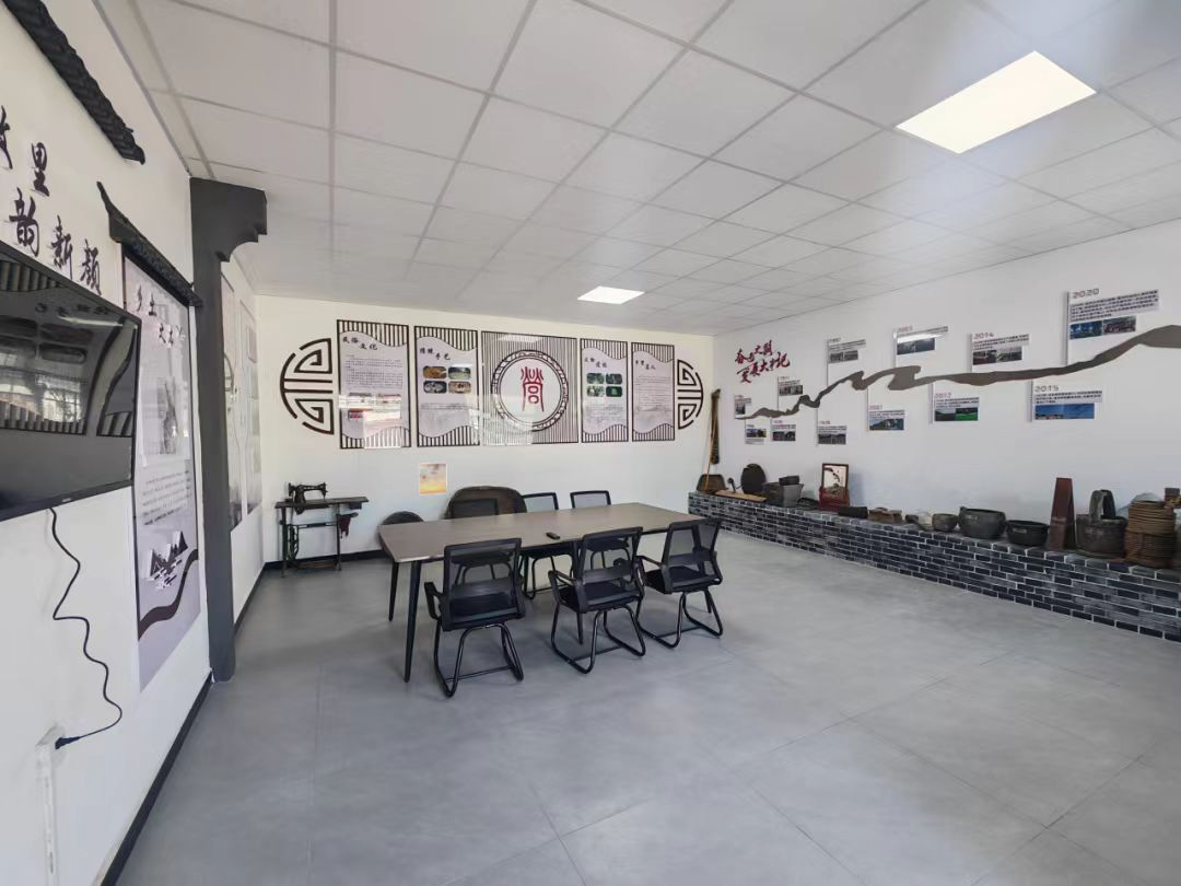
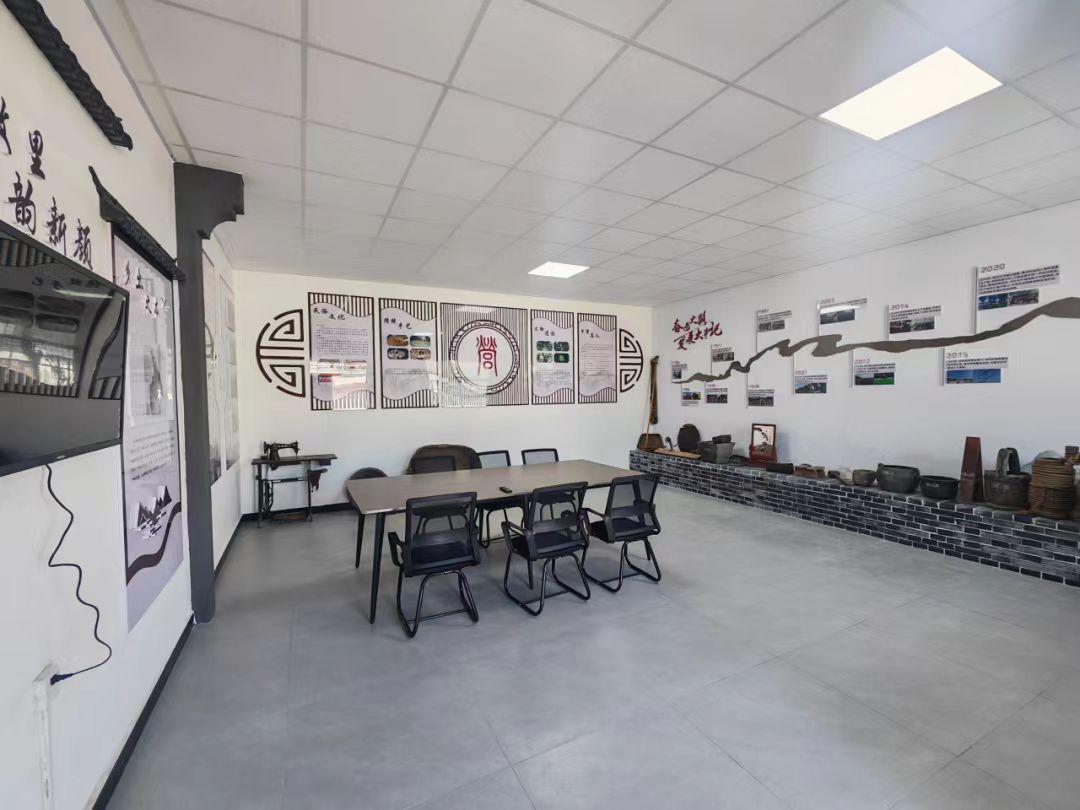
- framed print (432, 478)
